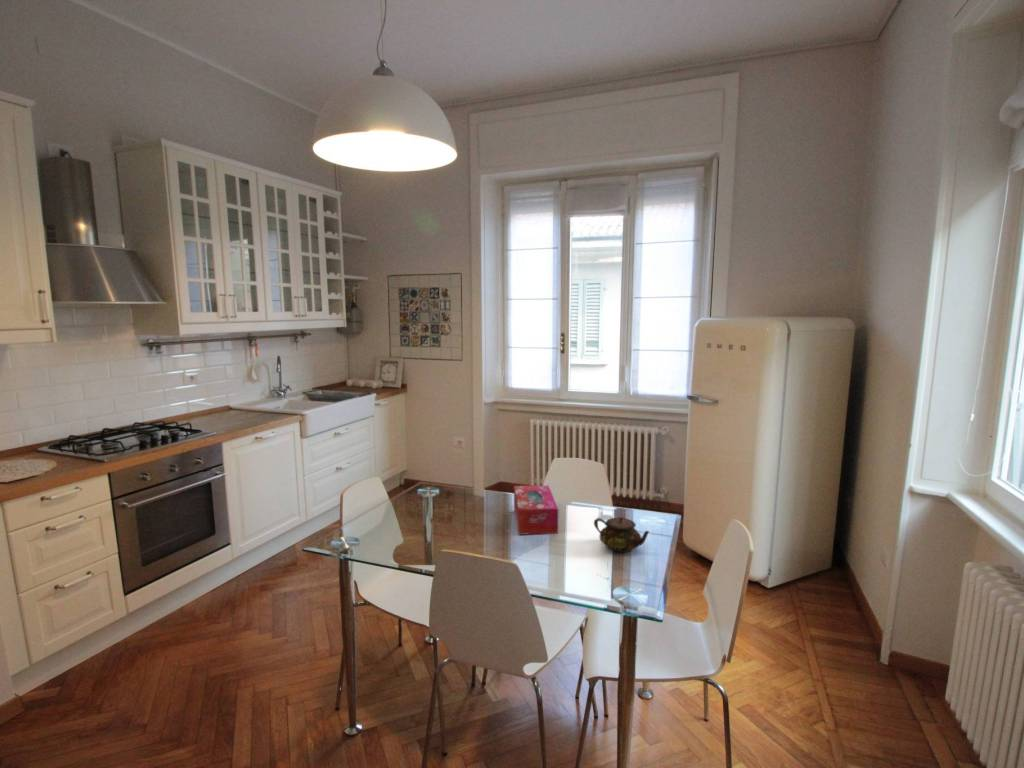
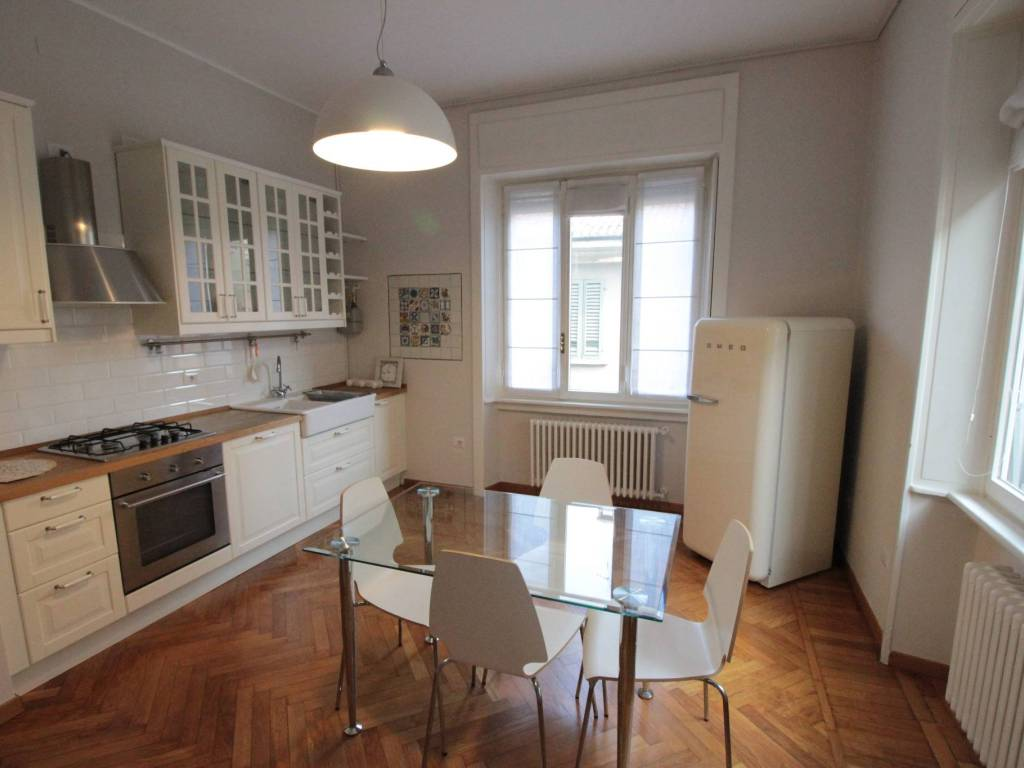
- tissue box (534, 508)
- teapot (621, 531)
